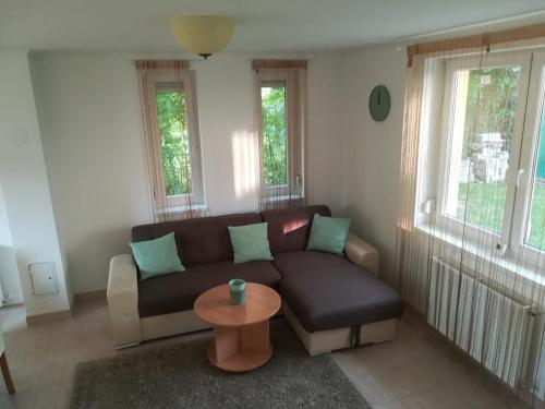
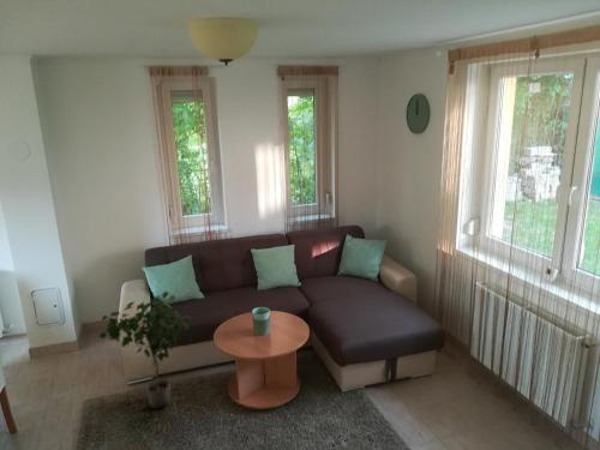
+ potted plant (149, 354)
